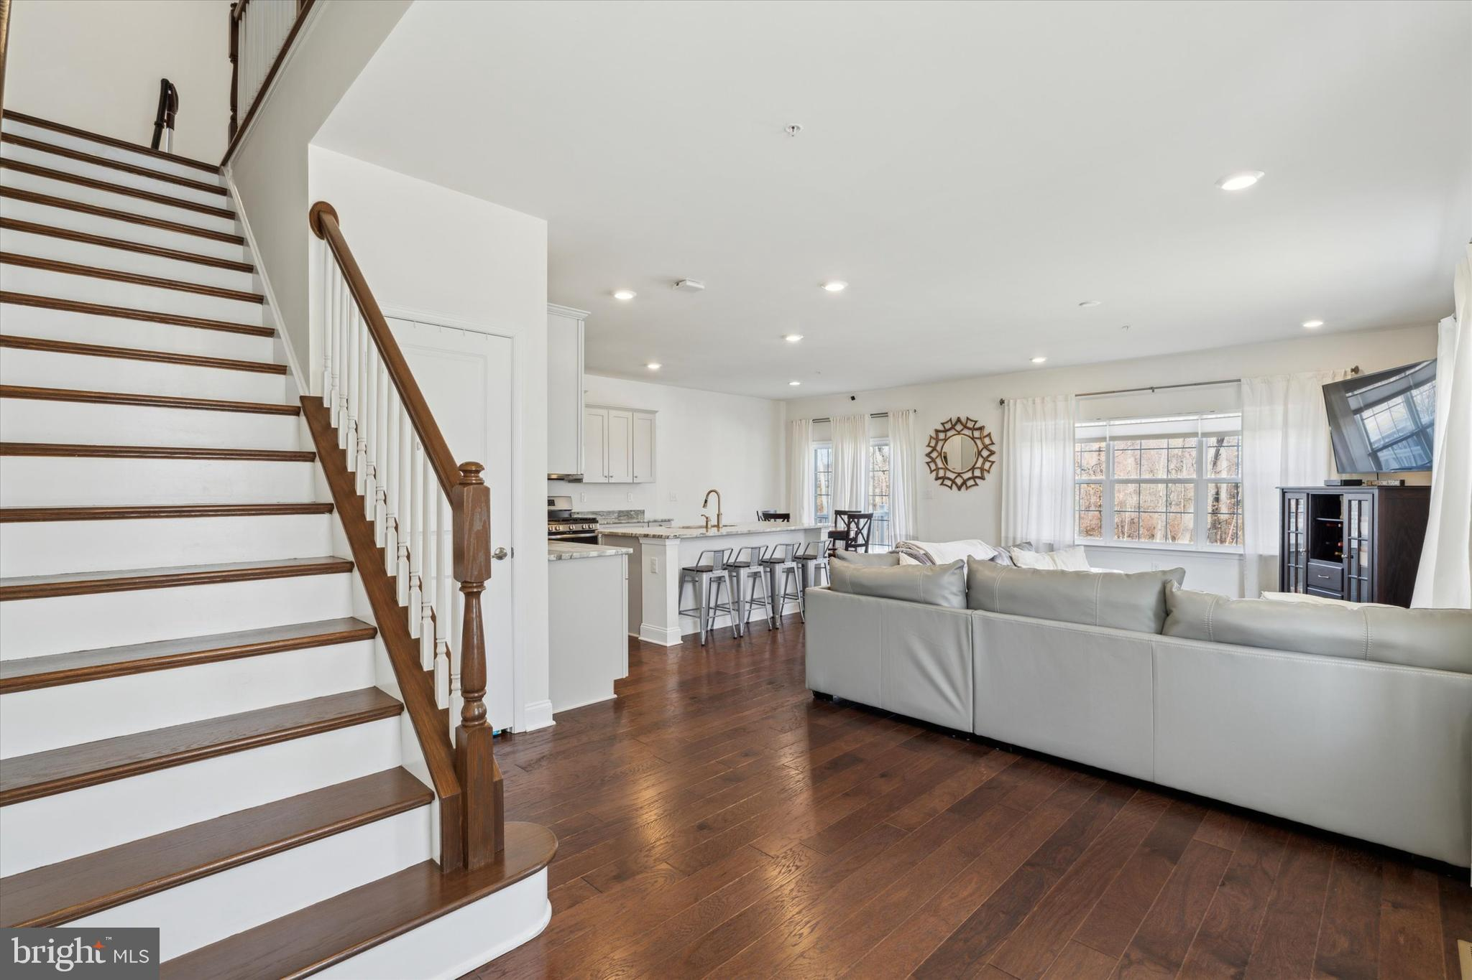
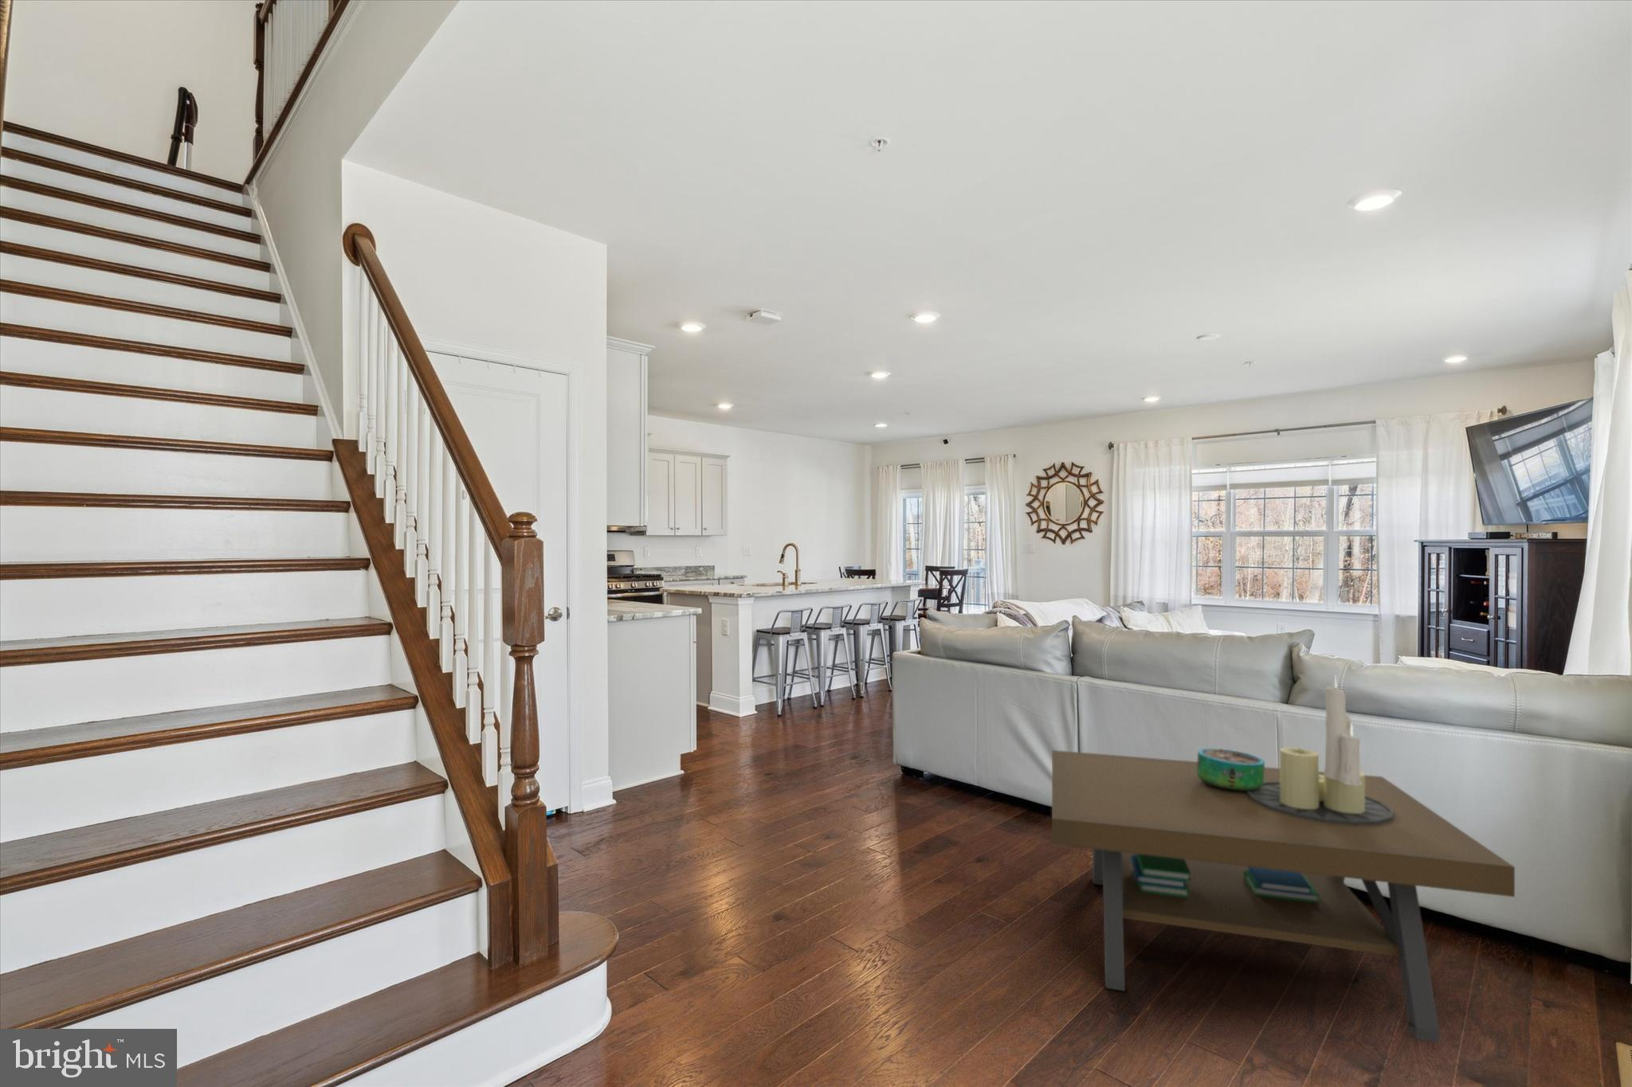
+ candle (1341, 759)
+ coffee table (1232, 842)
+ decorative bowl (1229, 767)
